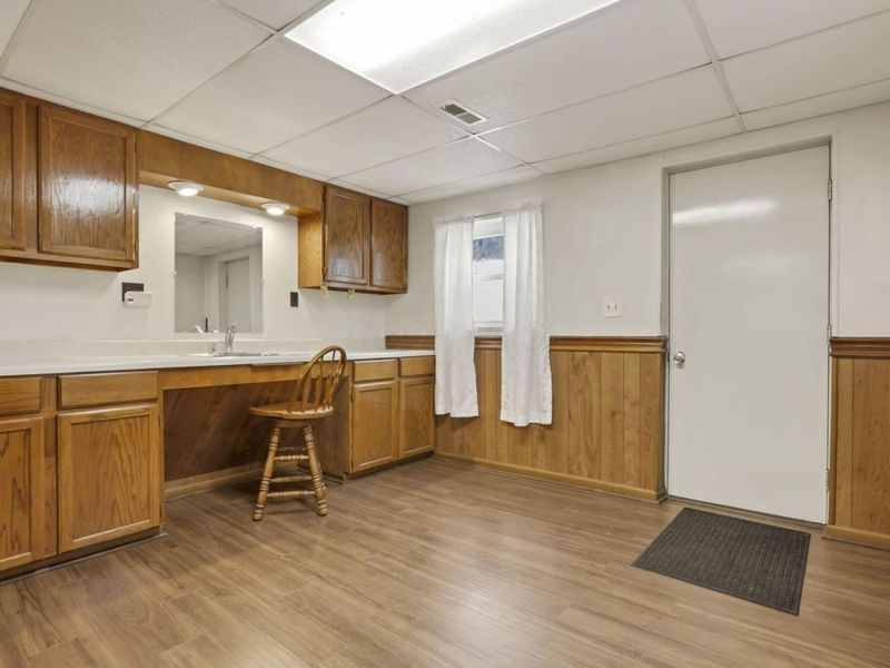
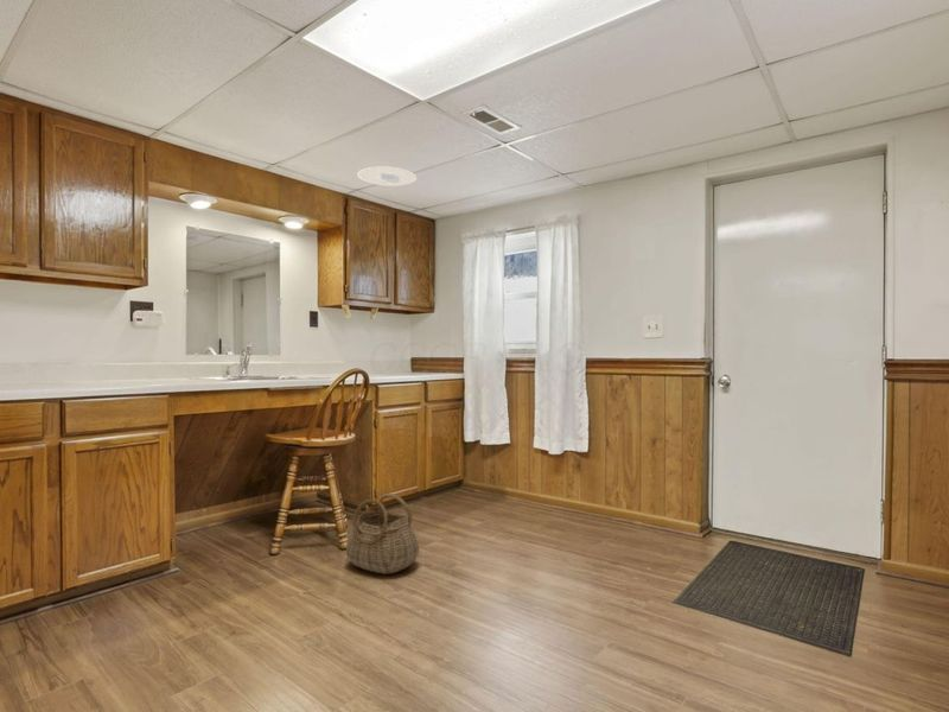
+ basket (382, 530)
+ recessed light (387, 173)
